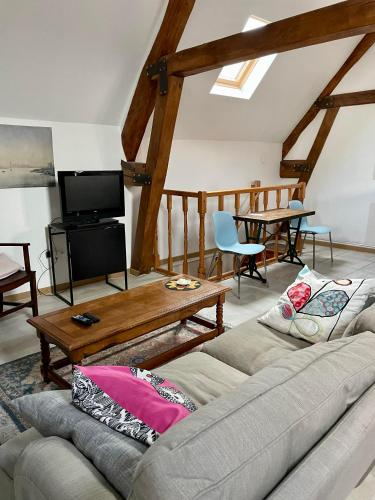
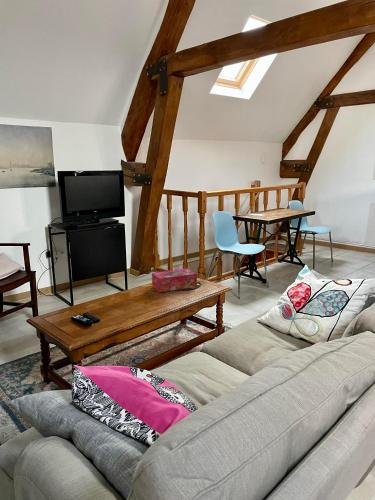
+ tissue box (174, 279)
